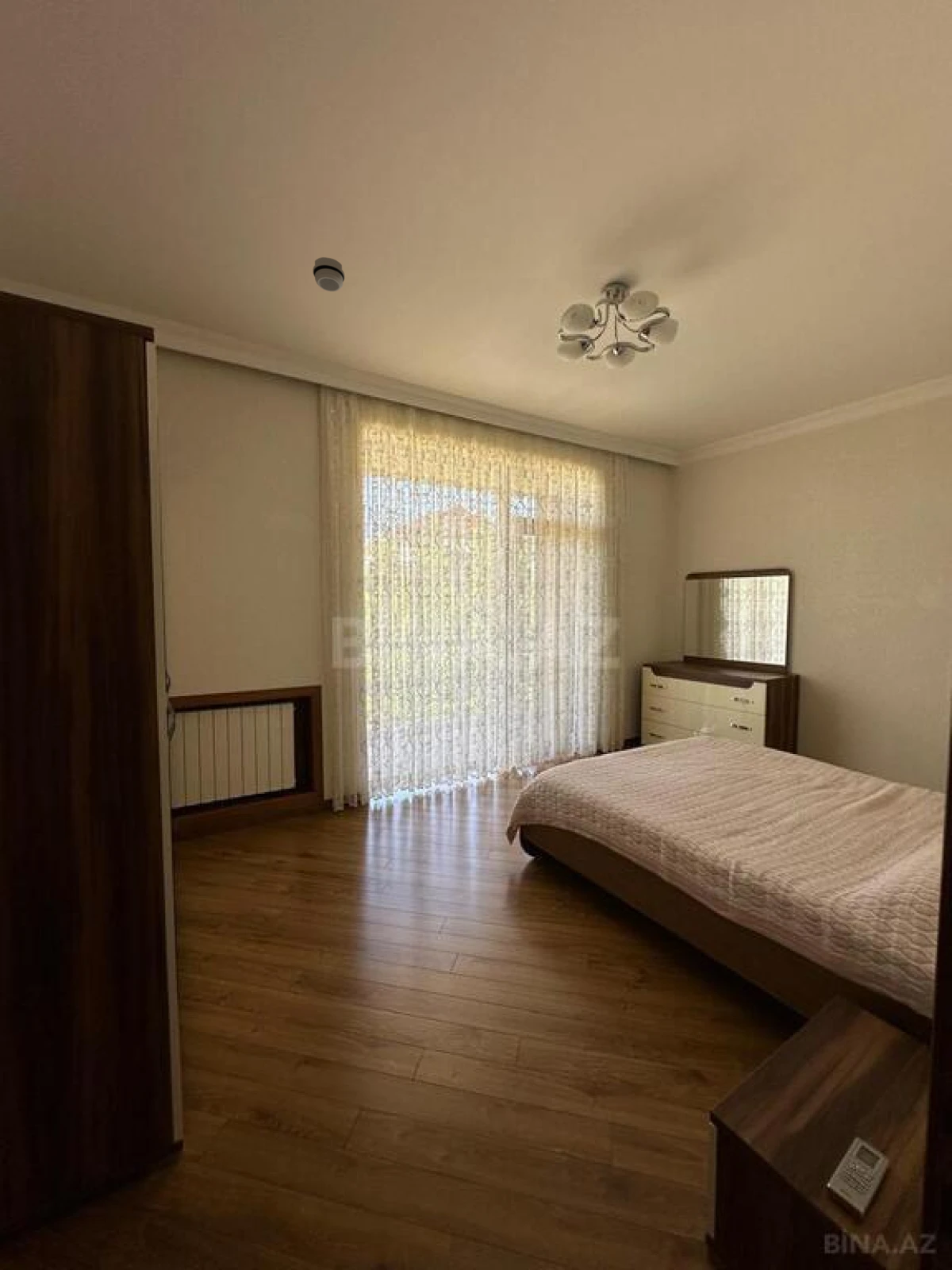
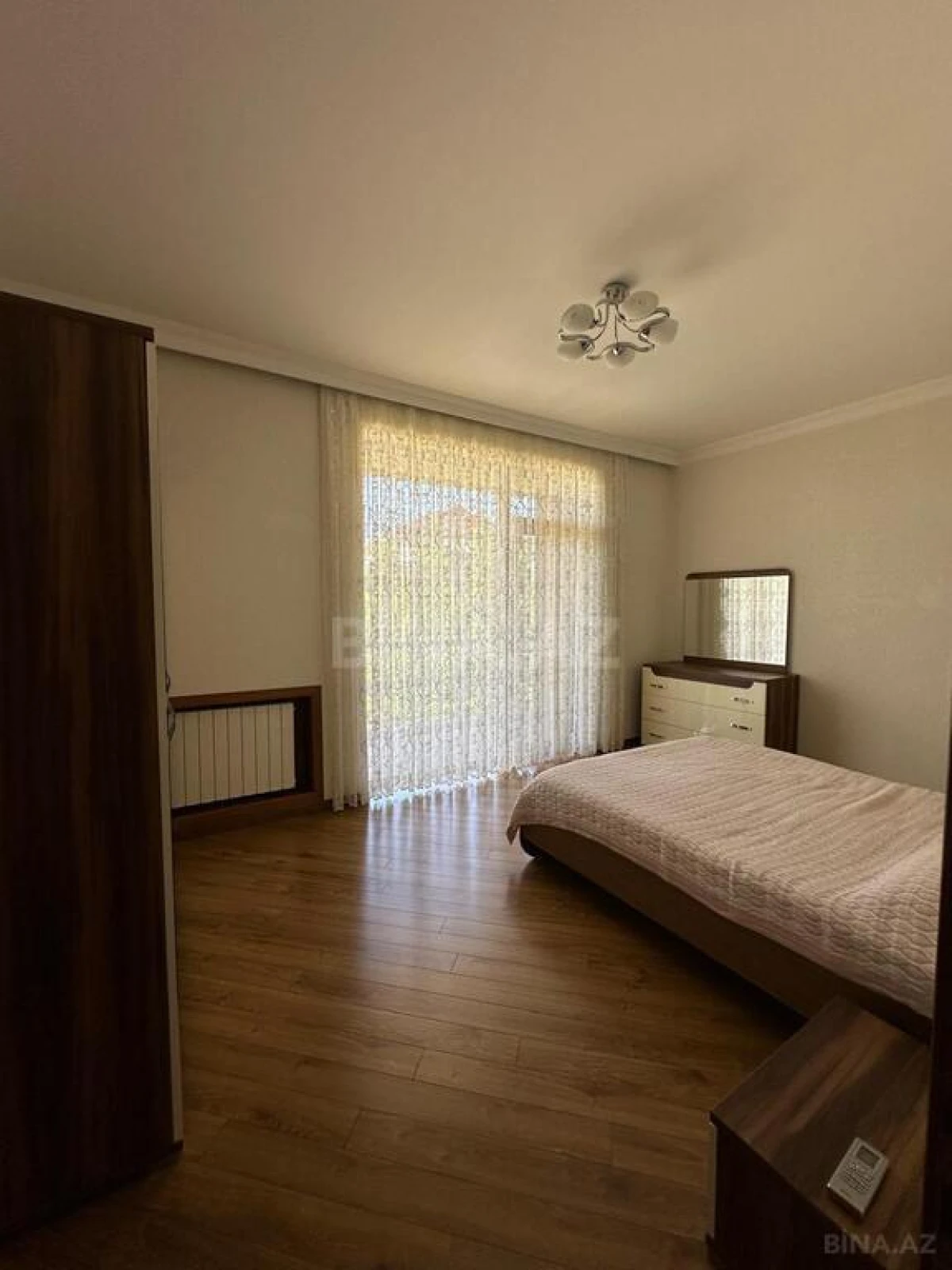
- smoke detector (328, 275)
